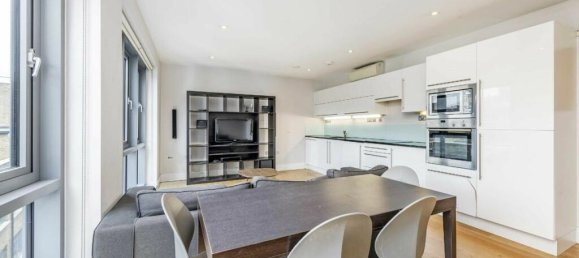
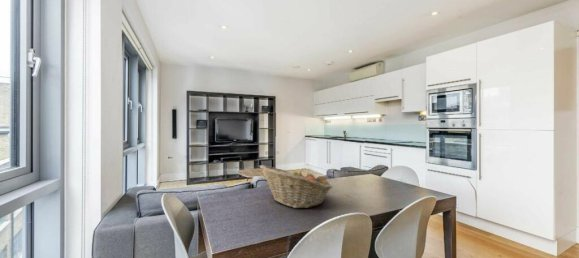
+ fruit basket (294, 182)
